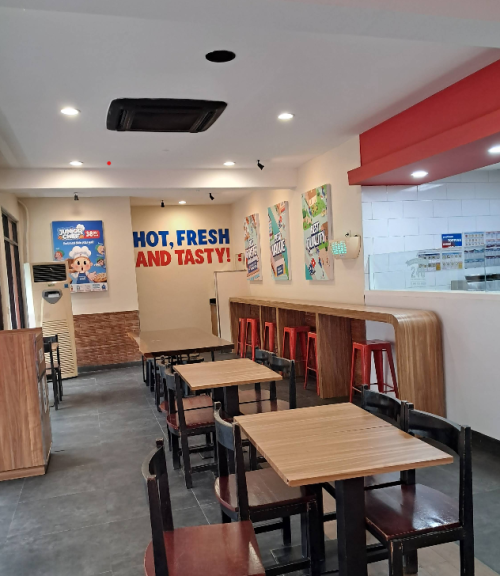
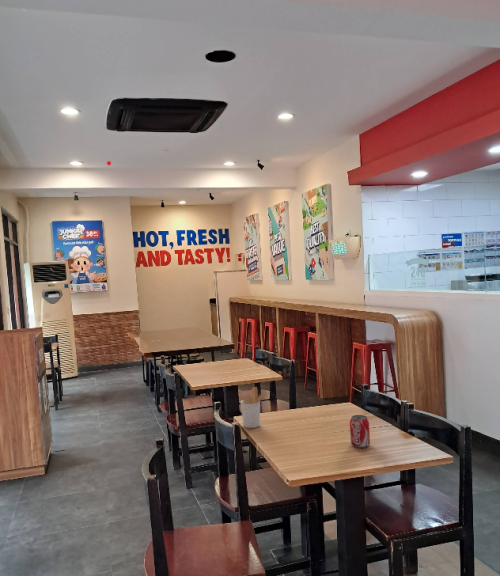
+ utensil holder (255, 407)
+ beverage can (359, 431)
